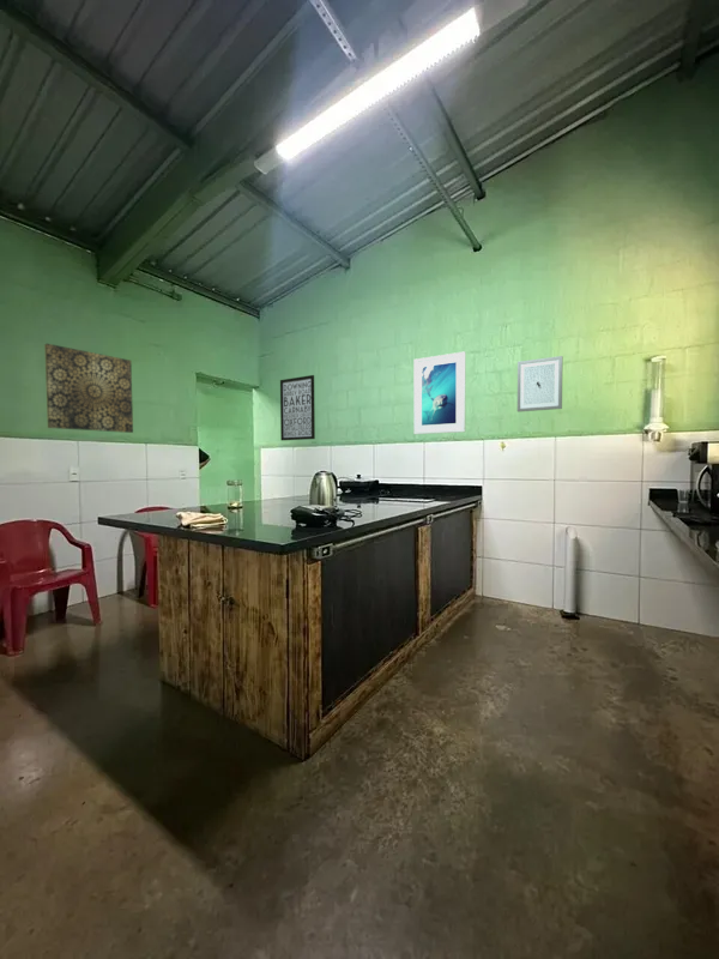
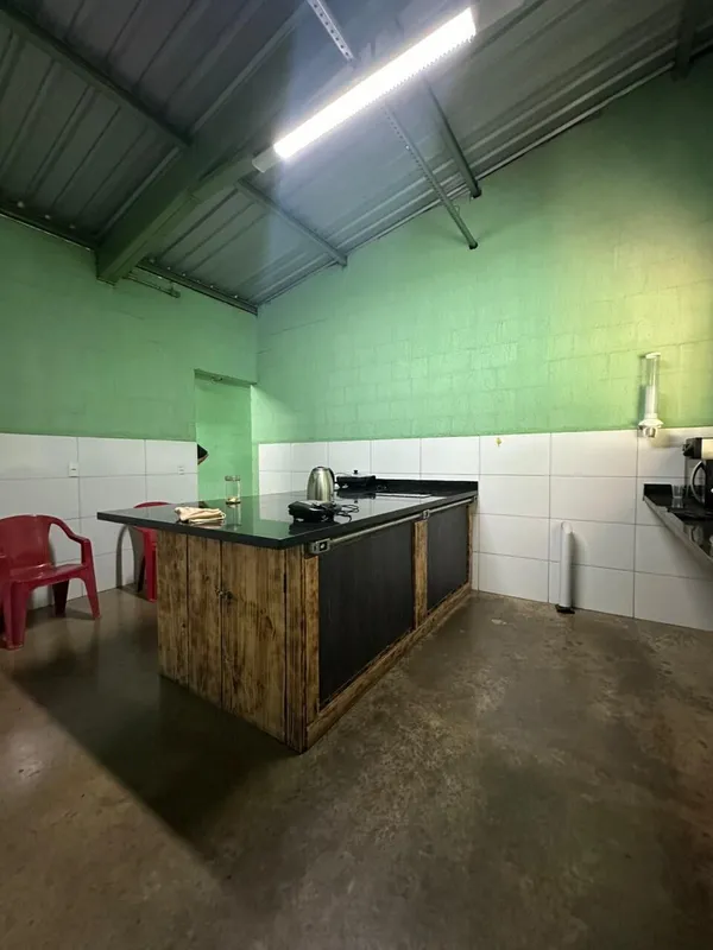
- wall art (92, 391)
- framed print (439, 394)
- wall art (539, 384)
- wall art (296, 409)
